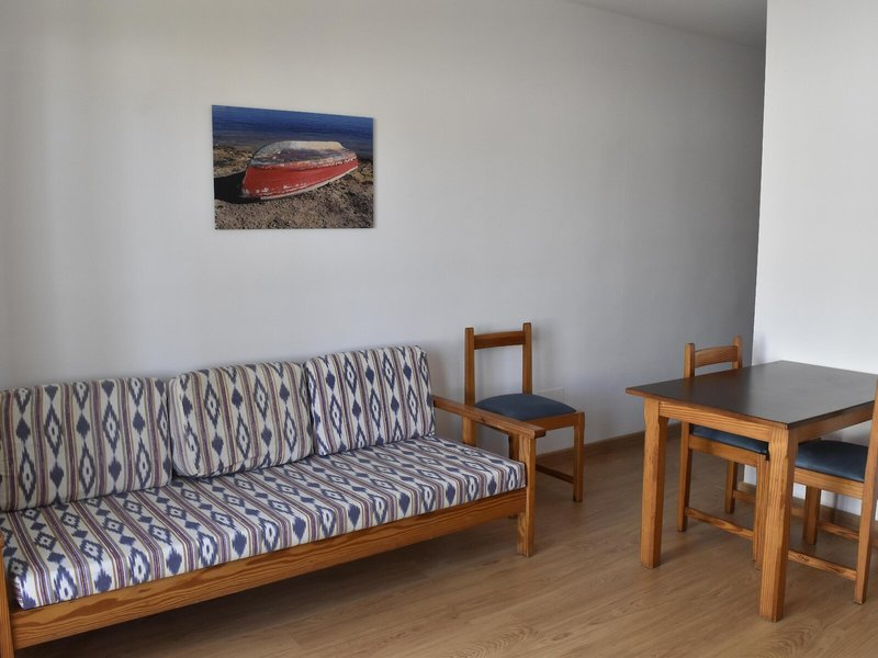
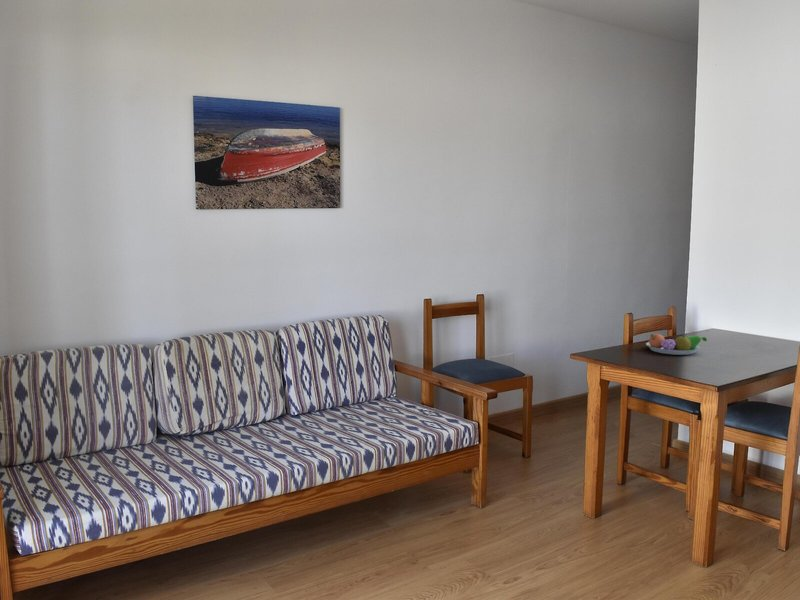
+ fruit bowl (675, 341)
